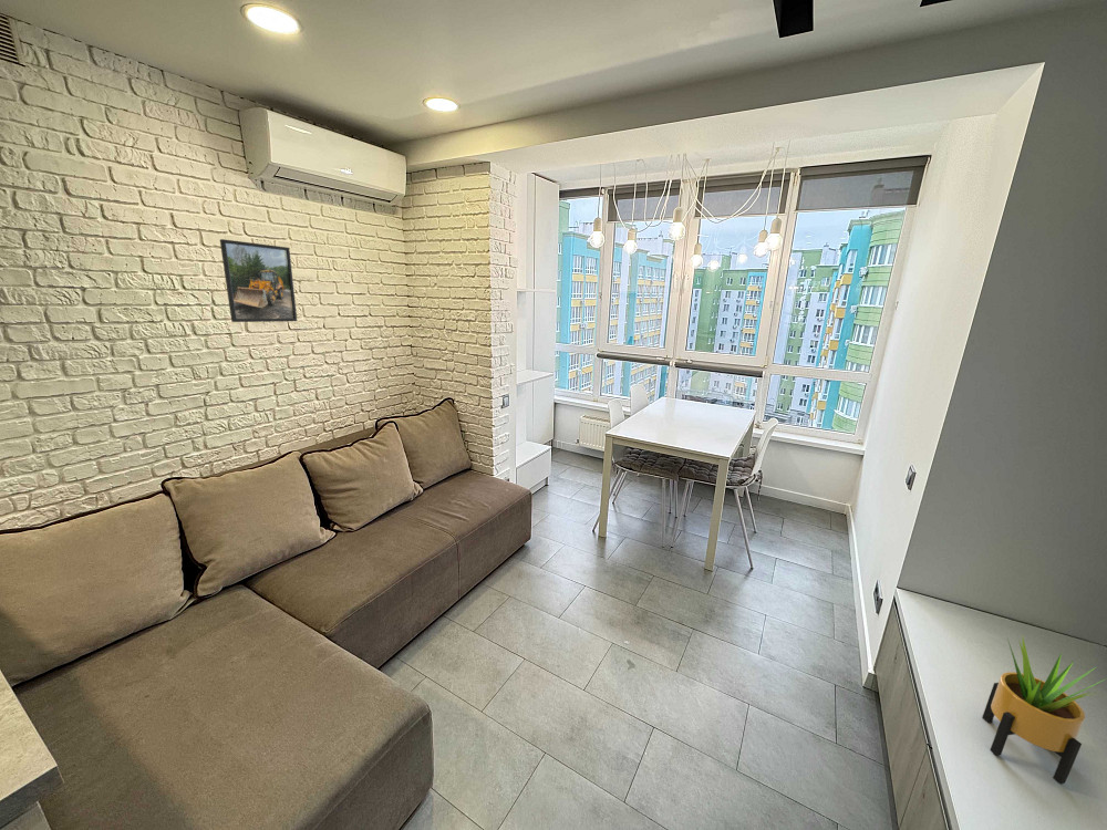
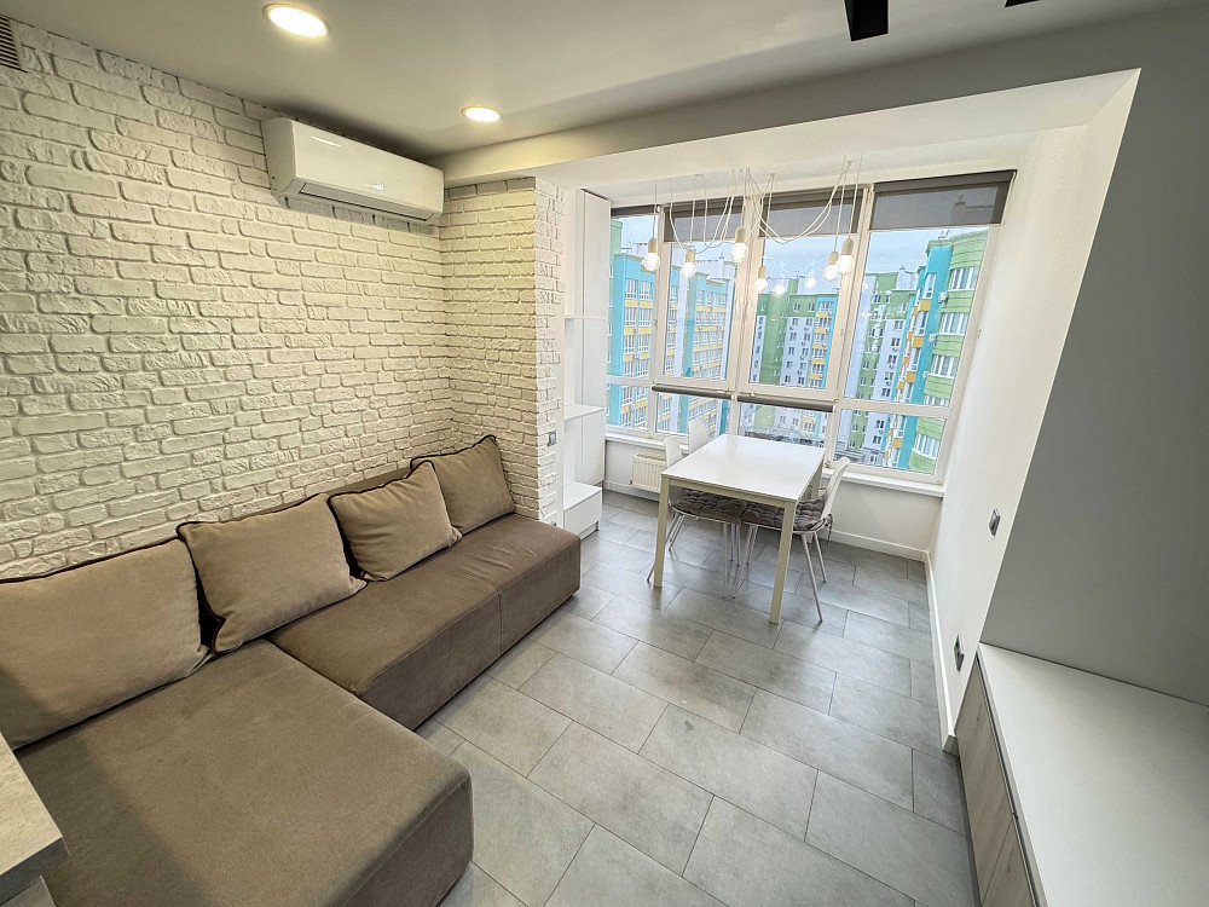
- potted plant (1037, 703)
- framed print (261, 283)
